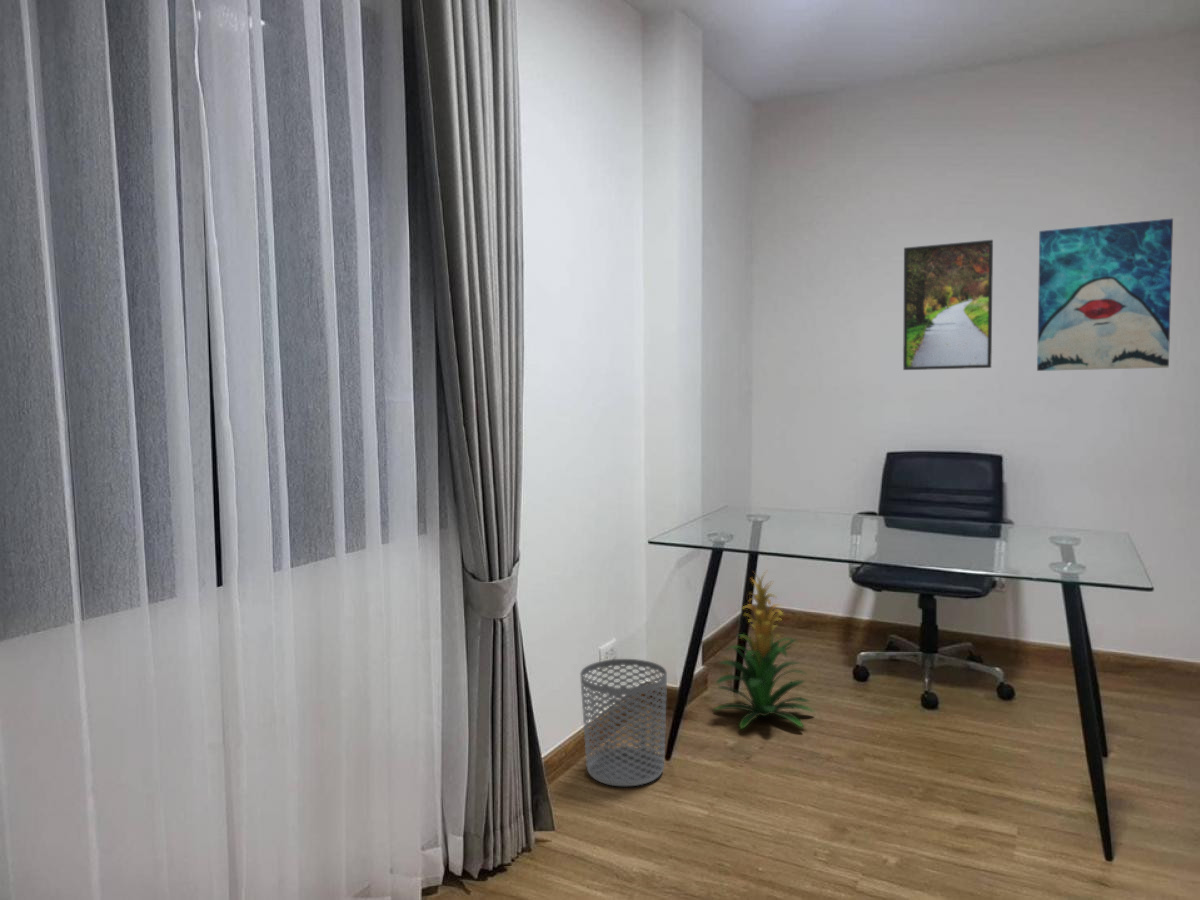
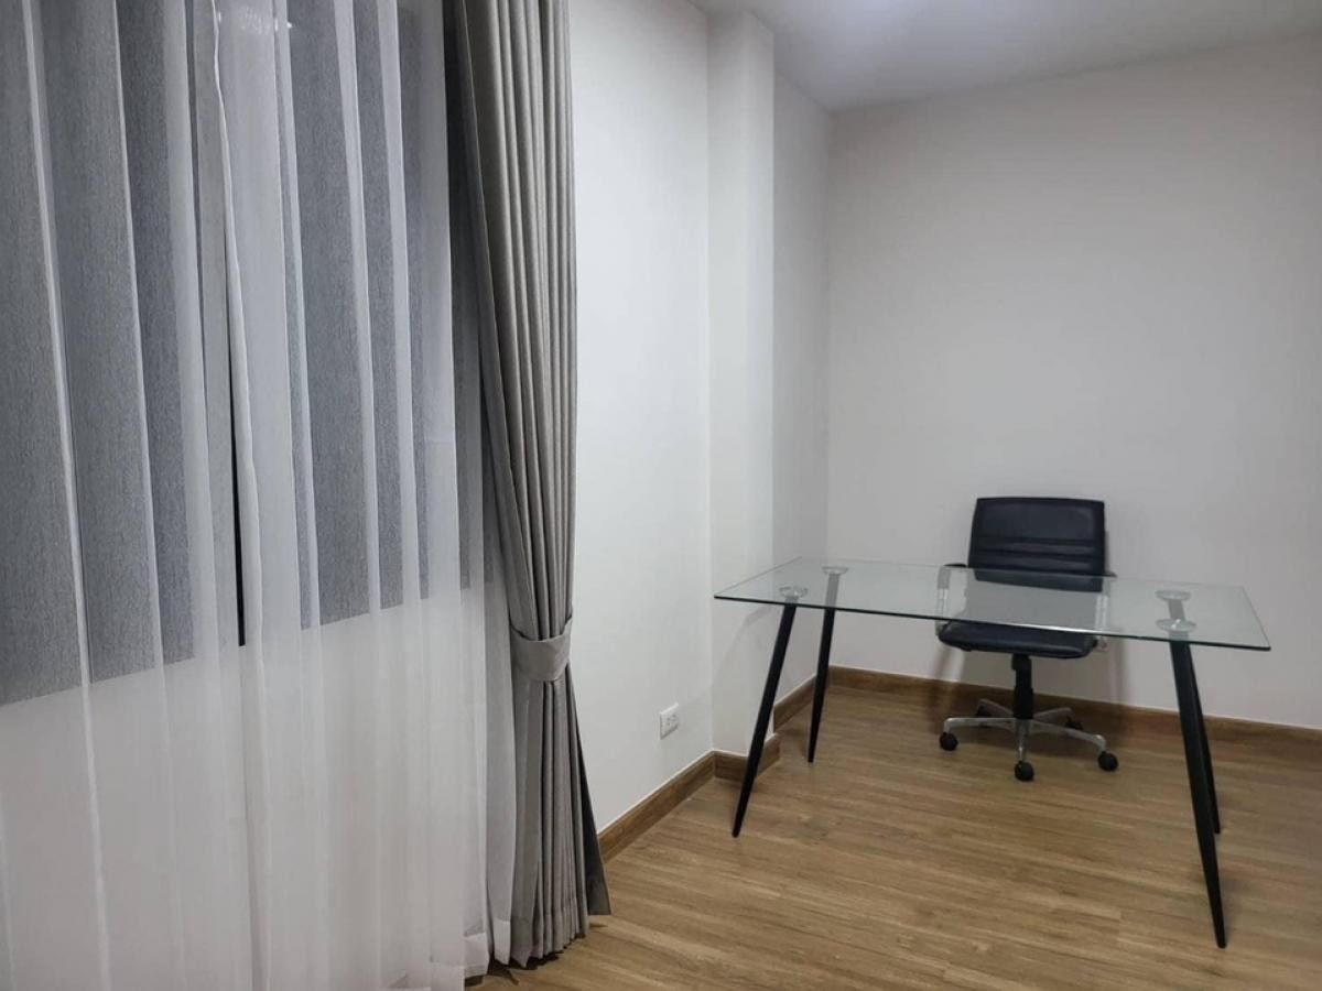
- waste bin (624, 723)
- indoor plant (762, 643)
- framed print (946, 306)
- wall art (1102, 297)
